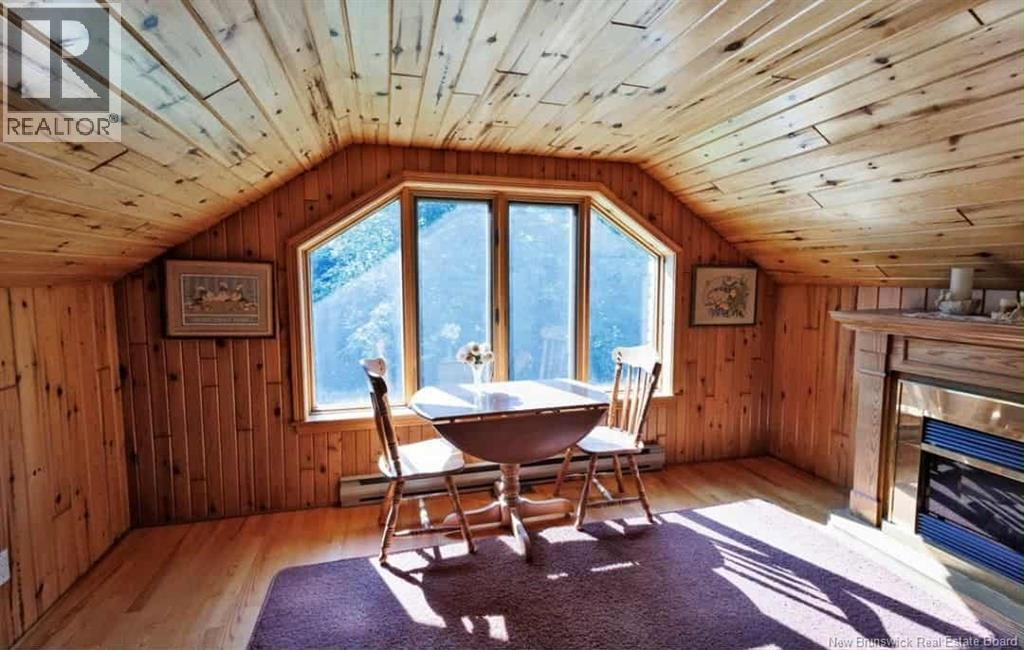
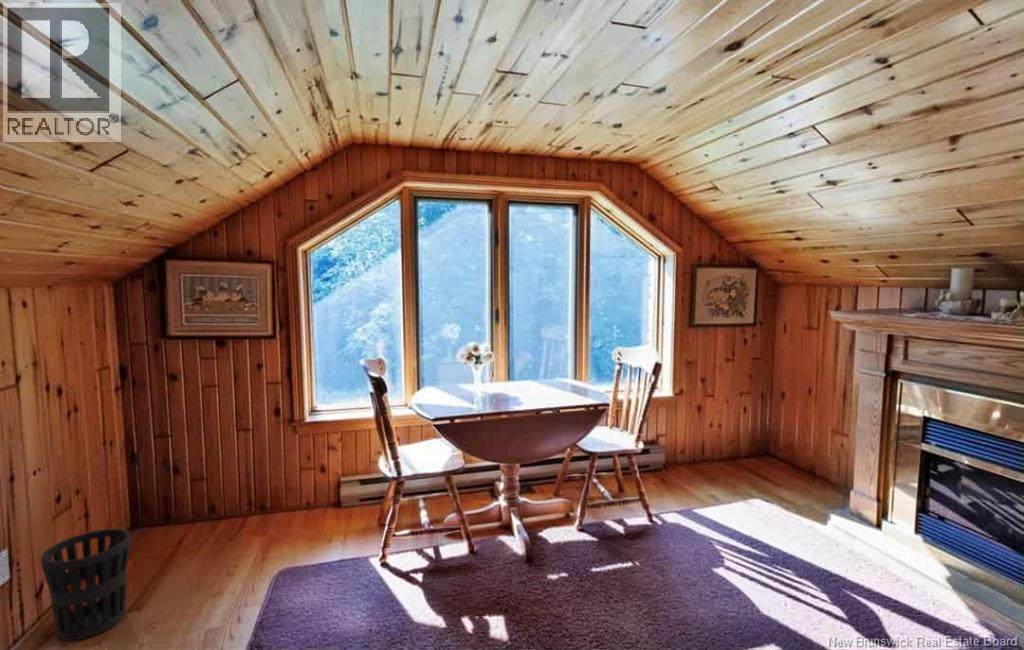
+ wastebasket (90, 583)
